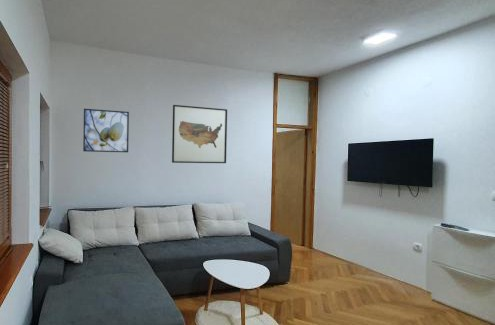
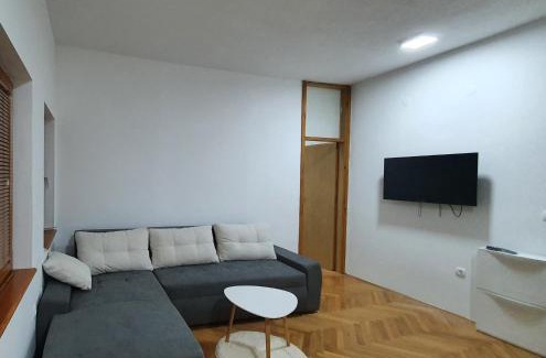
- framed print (106, 131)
- wall art (200, 135)
